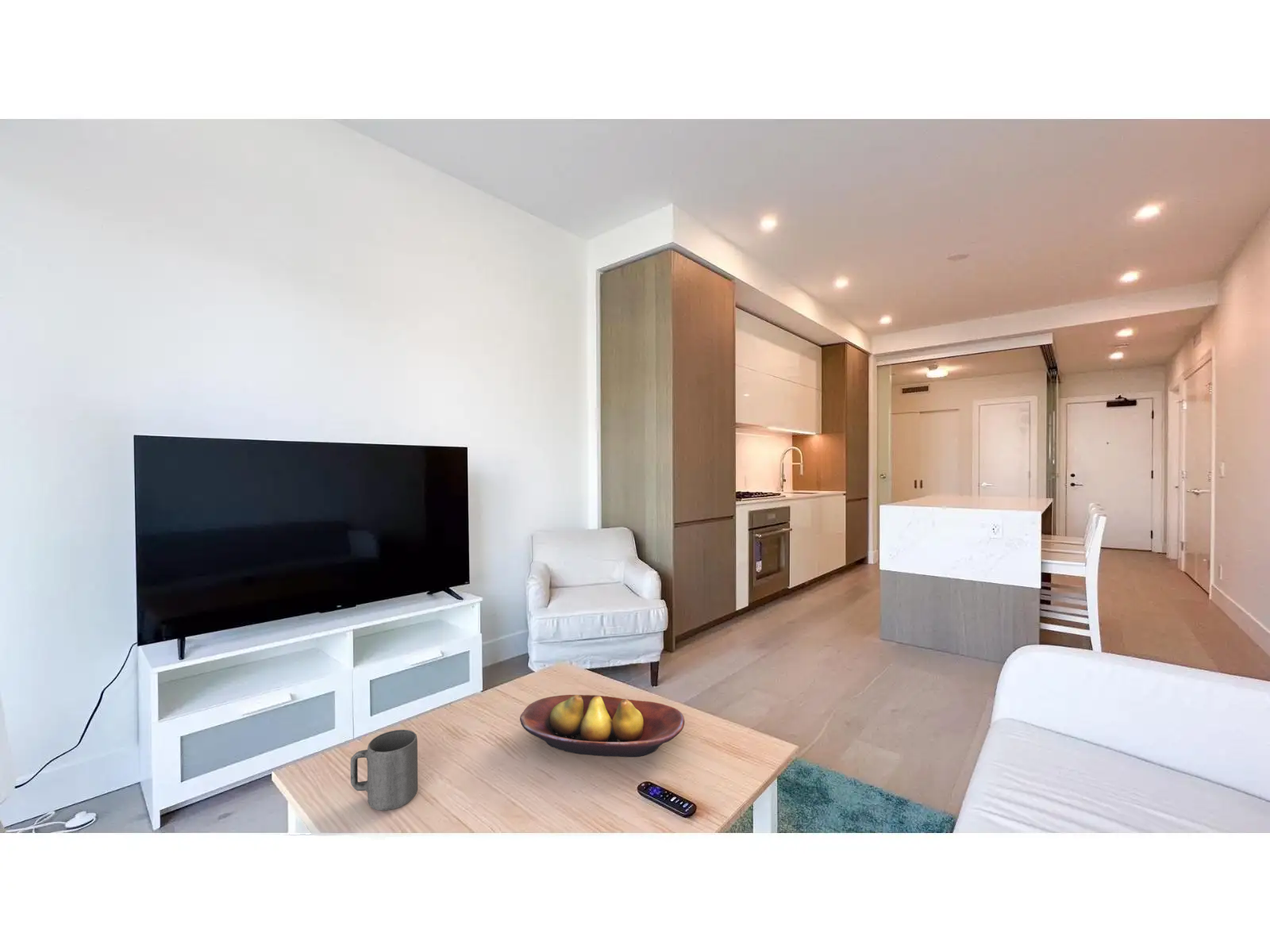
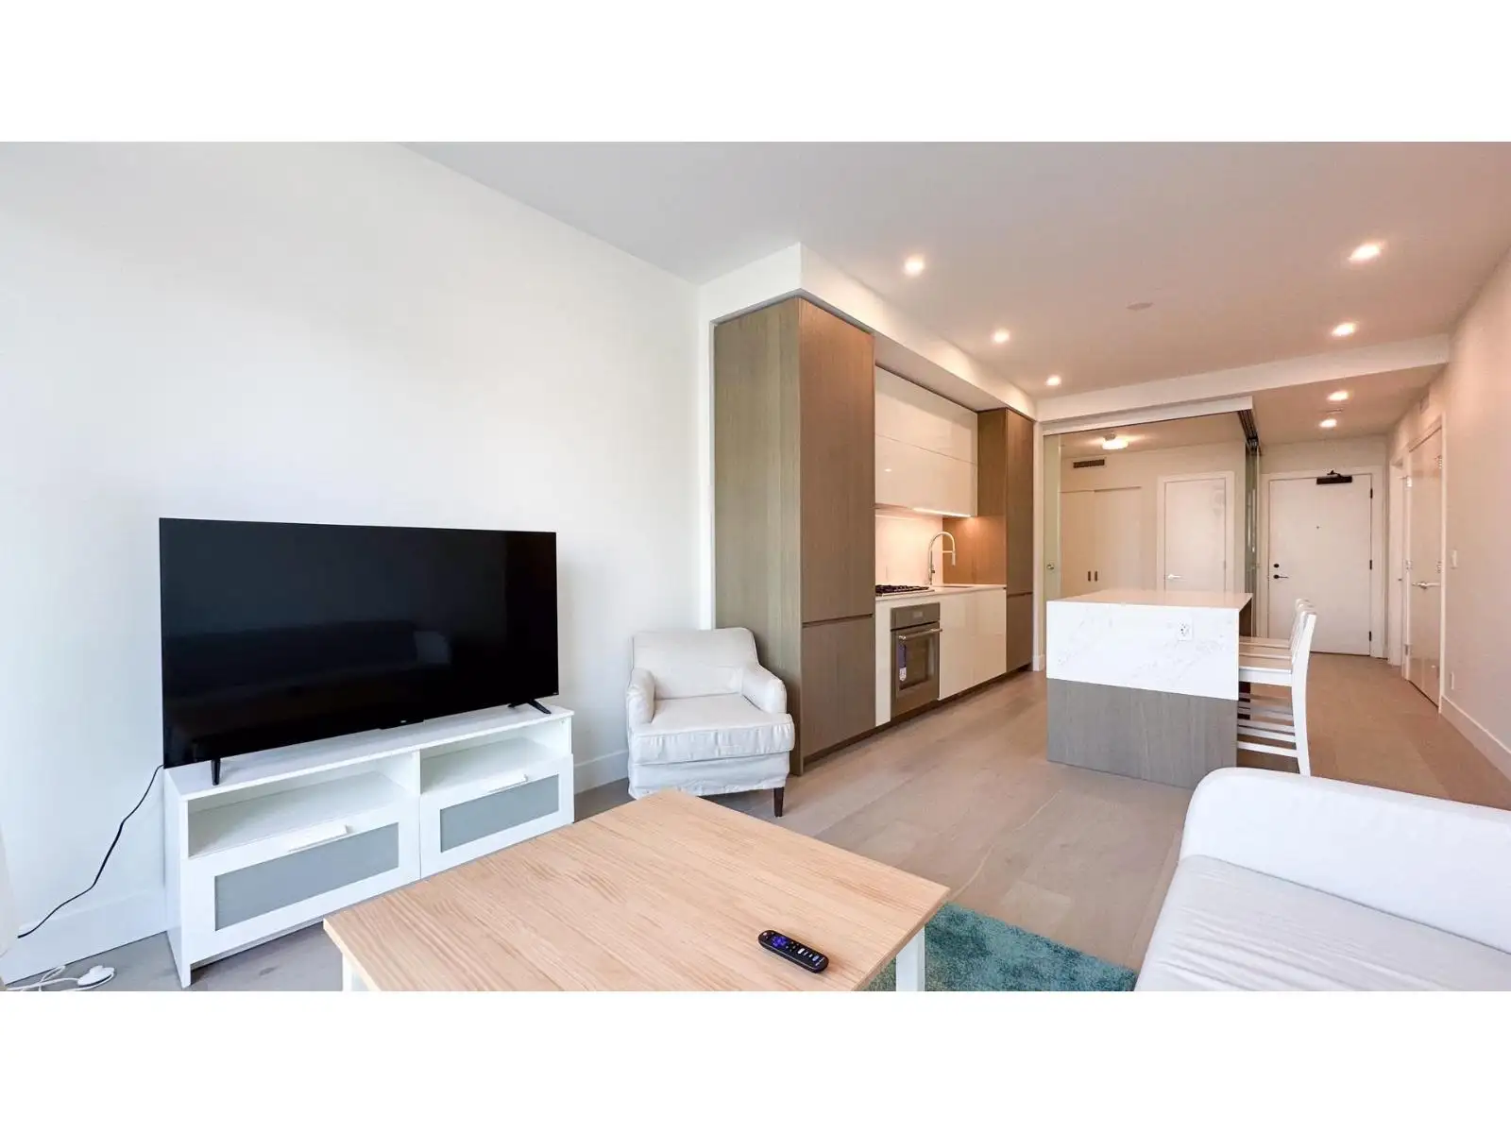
- mug (384, 770)
- fruit bowl (602, 719)
